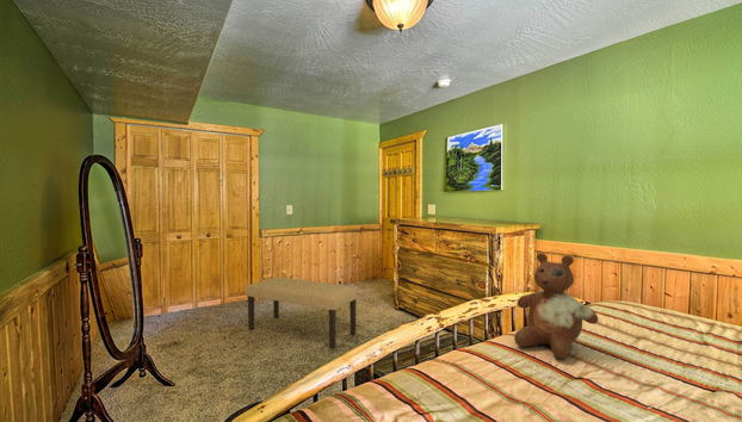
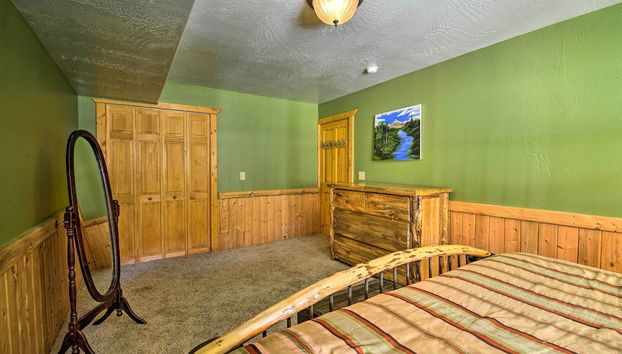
- bench (301, 304)
- stuffed bear (549, 300)
